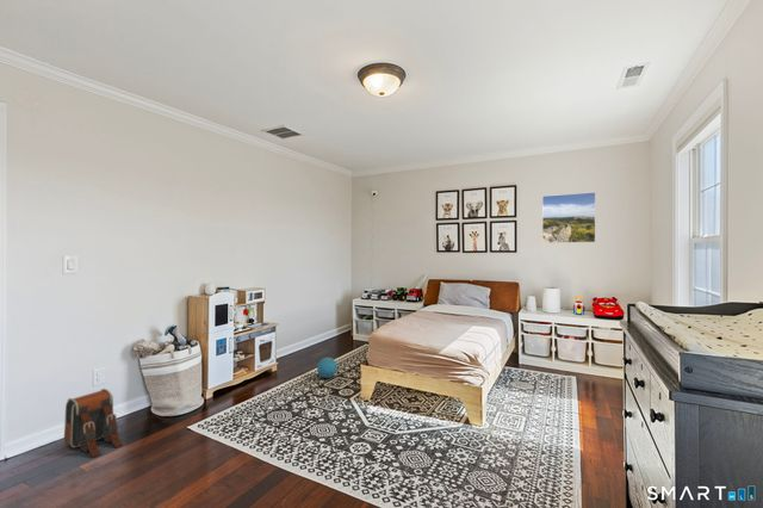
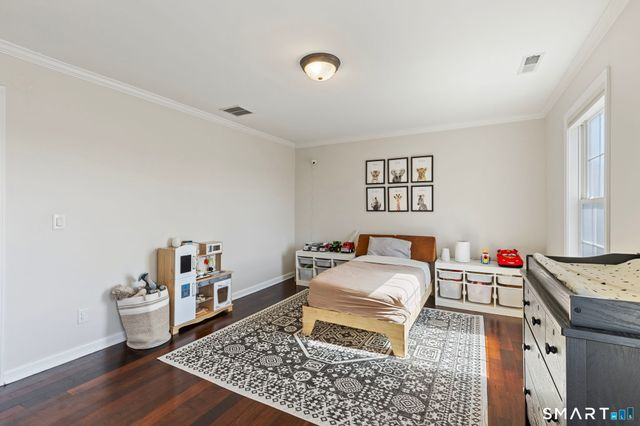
- backpack (92, 419)
- ball (327, 367)
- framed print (567, 218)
